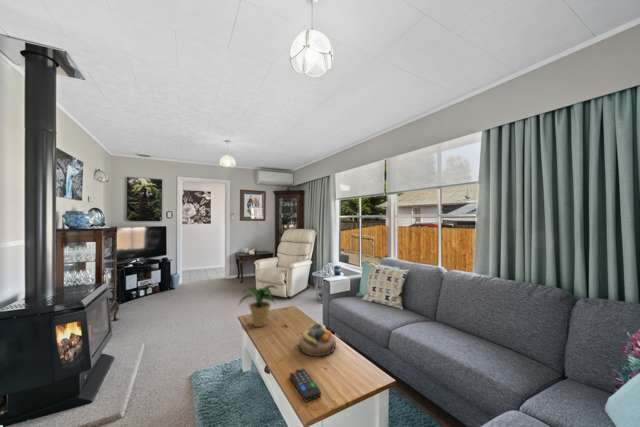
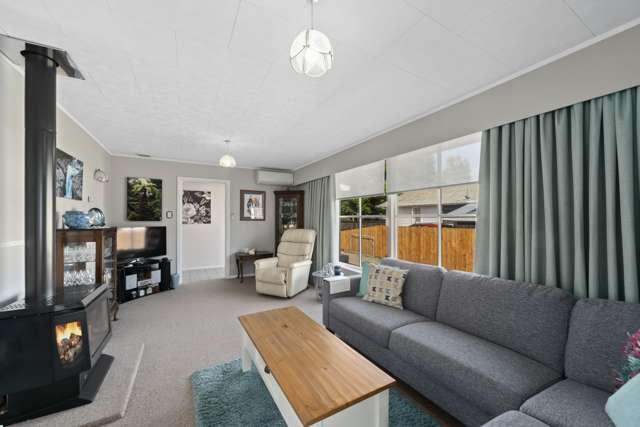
- remote control (304, 383)
- potted plant (260, 305)
- decorative bowl (317, 335)
